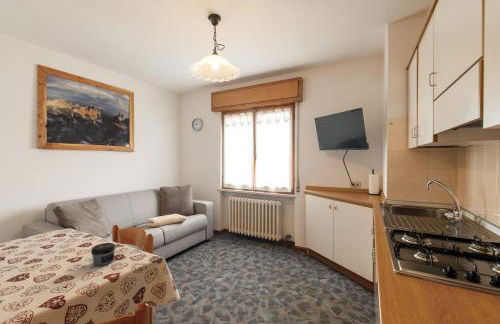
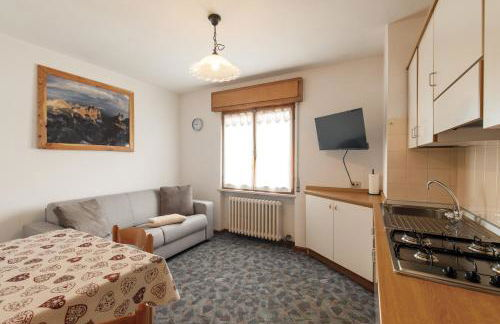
- jar (103, 254)
